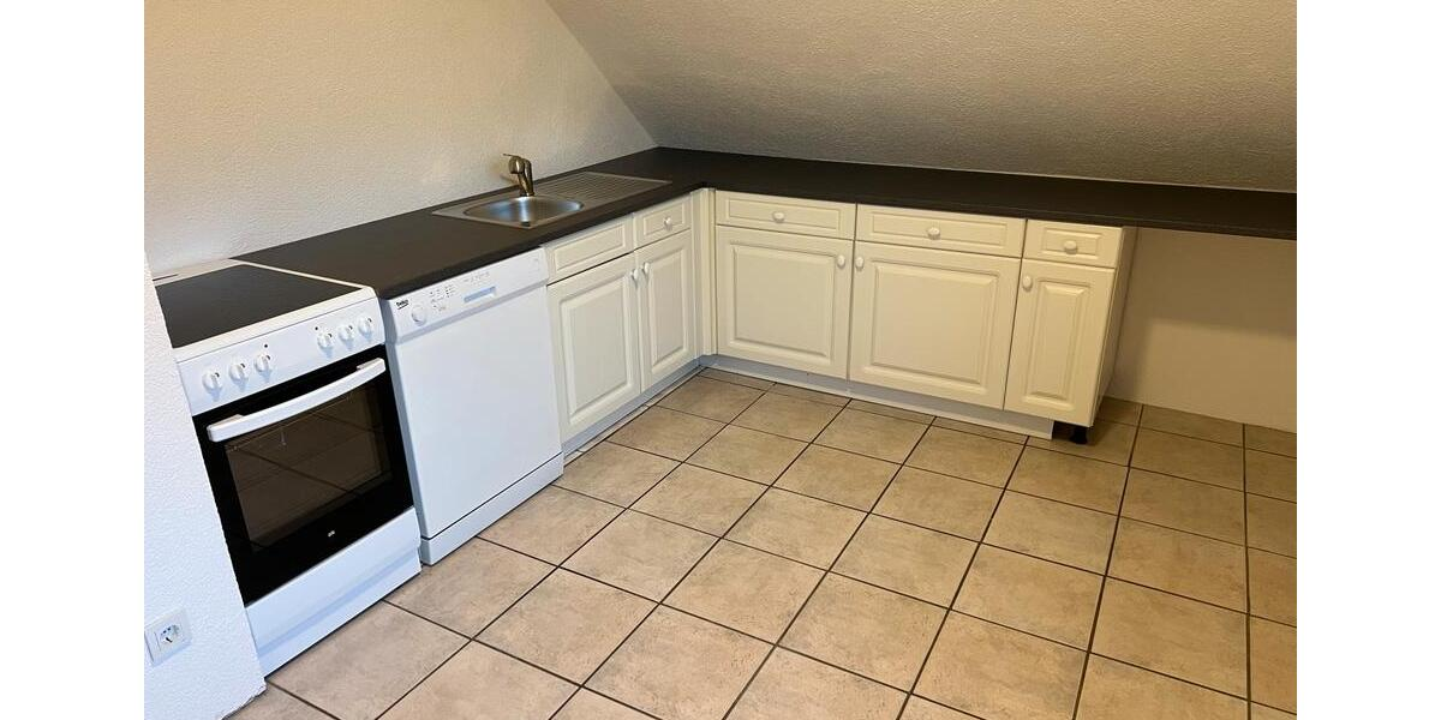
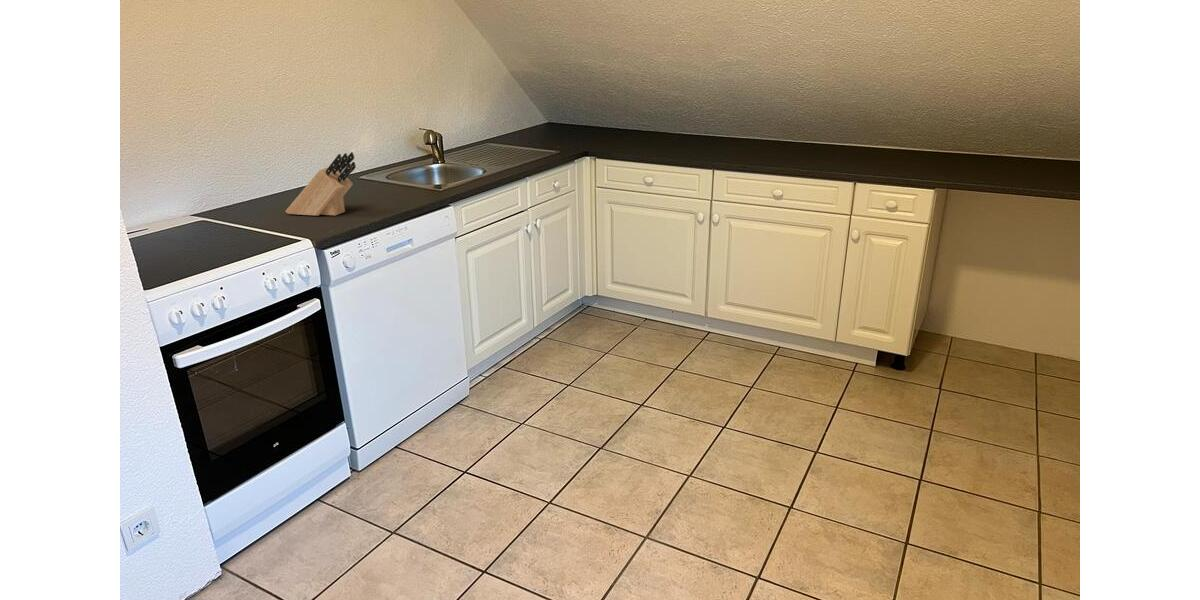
+ knife block (322, 182)
